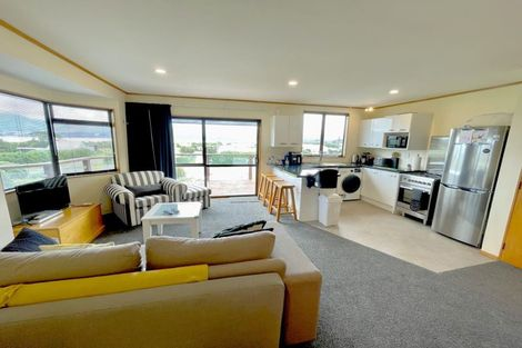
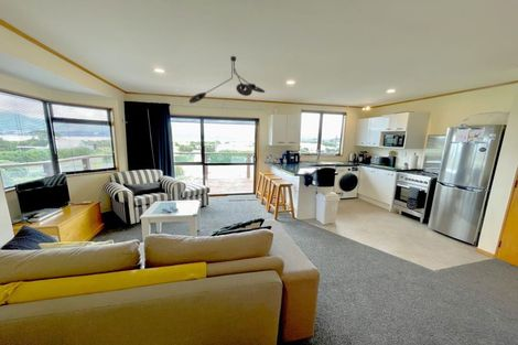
+ ceiling light fixture (226, 80)
